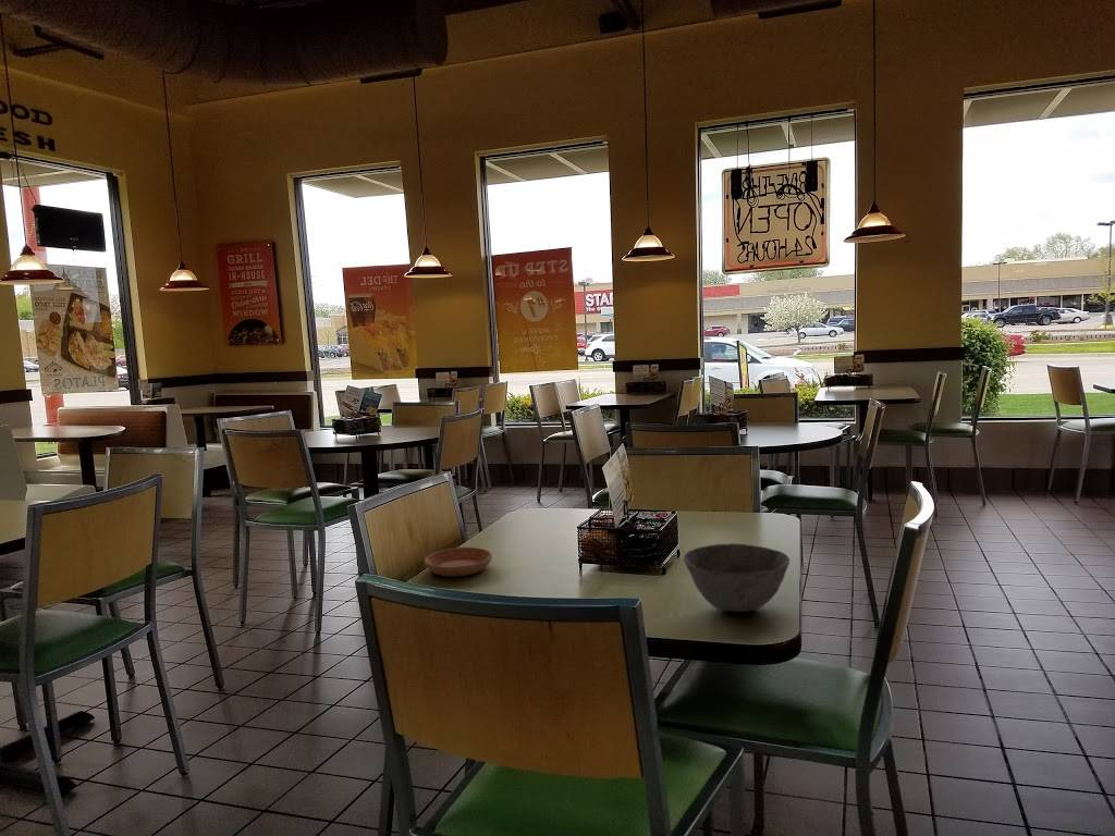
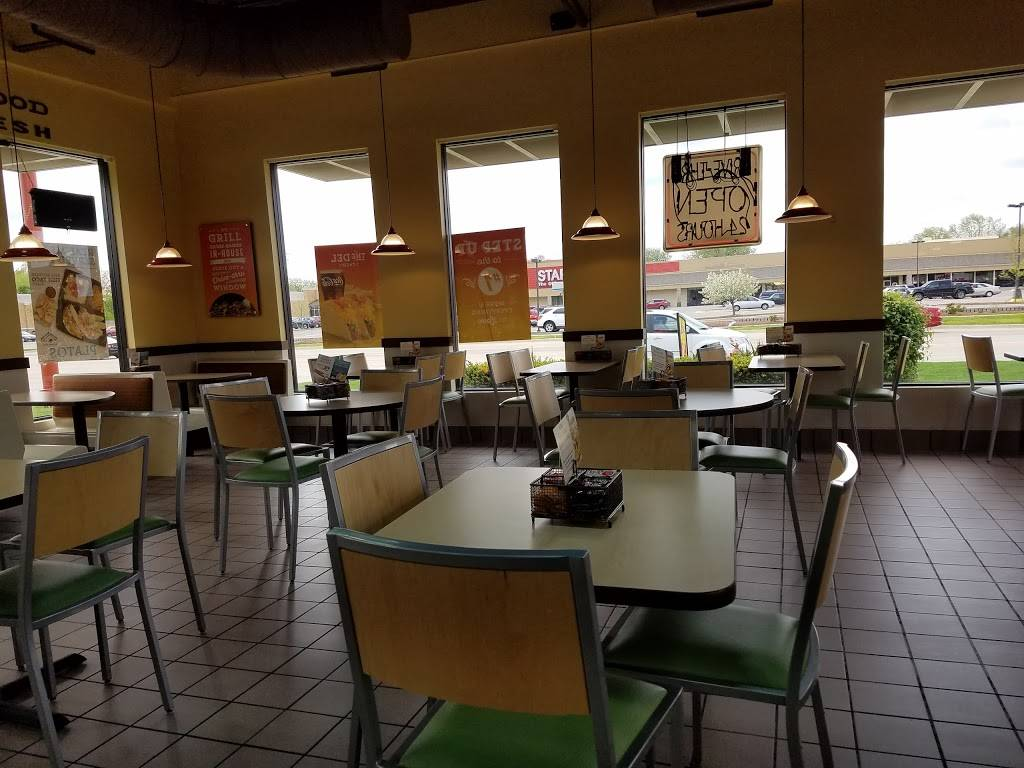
- saucer (458, 562)
- bowl (736, 582)
